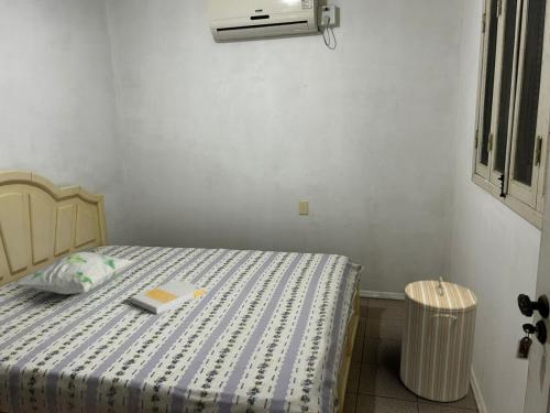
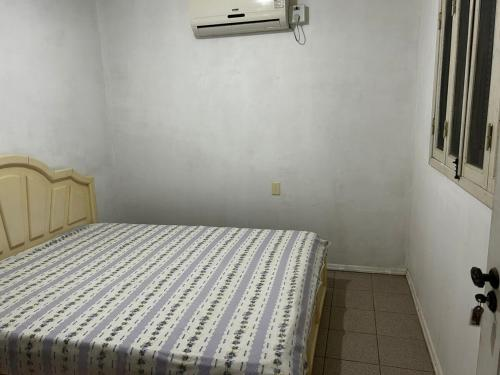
- book (168, 295)
- laundry hamper (437, 330)
- decorative pillow (77, 271)
